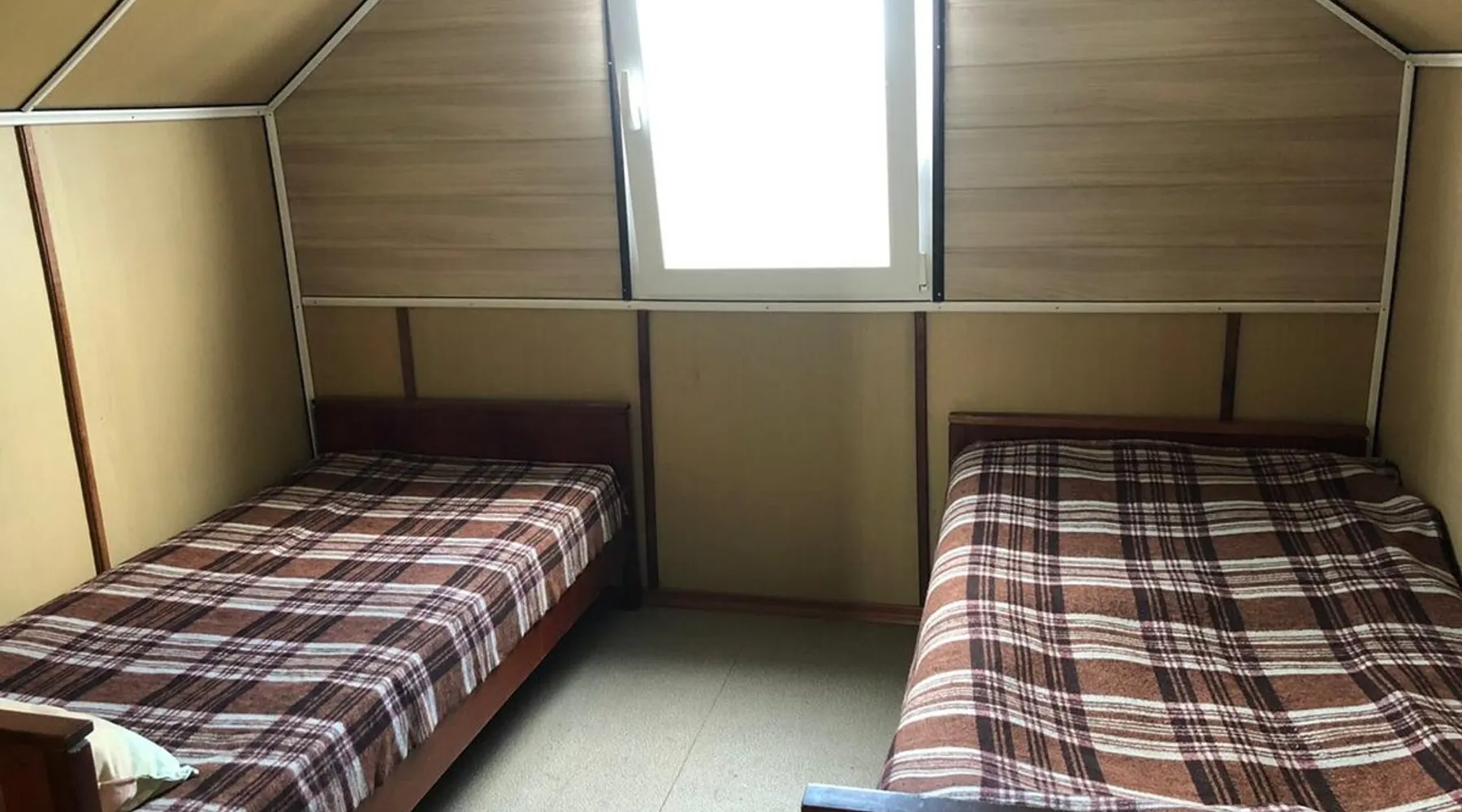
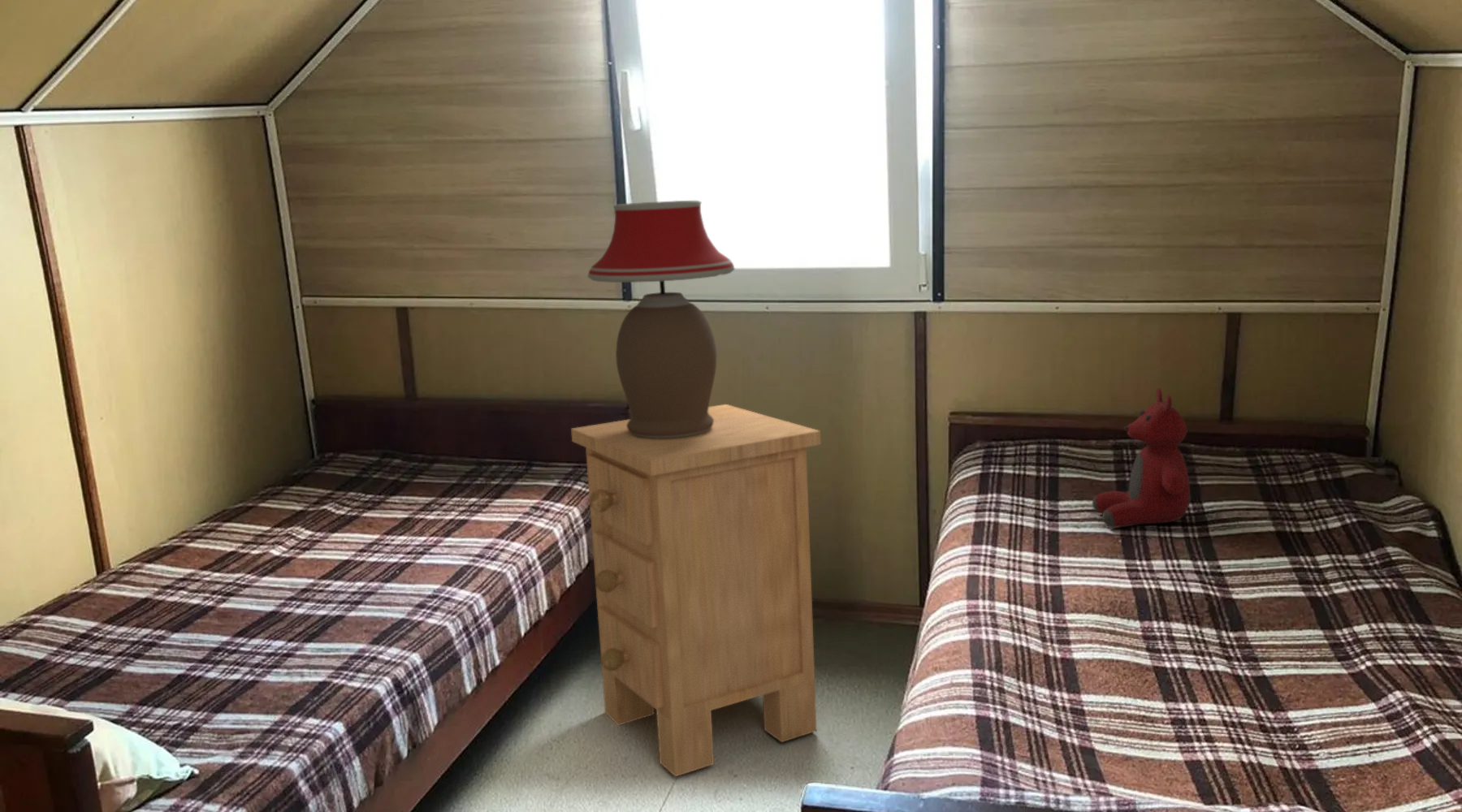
+ teddy bear (1141, 456)
+ table lamp (664, 317)
+ nightstand (690, 581)
